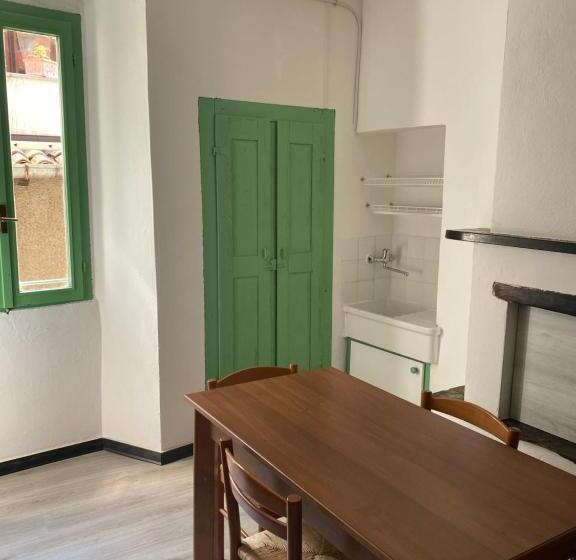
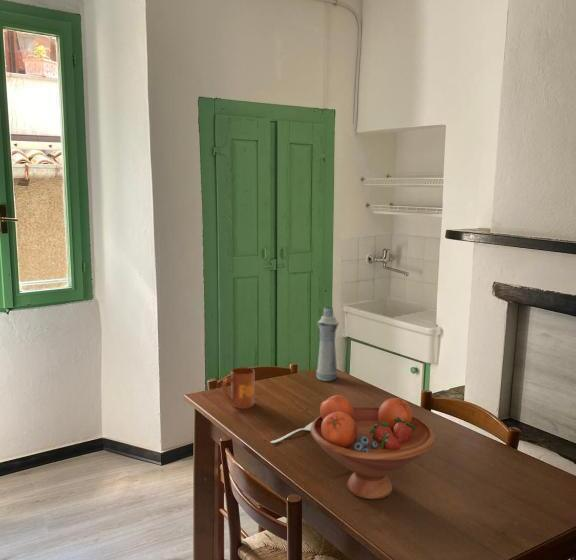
+ spoon (296, 431)
+ mug (237, 389)
+ fruit bowl (371, 447)
+ bottle (327, 343)
